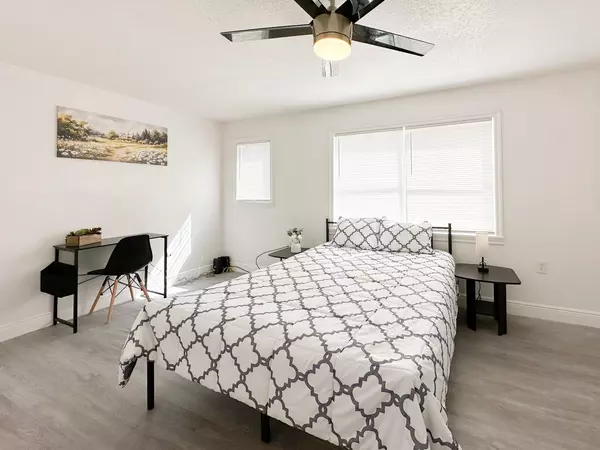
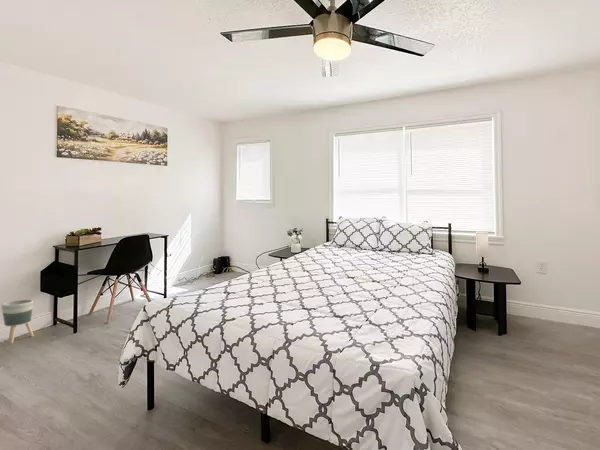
+ planter (17, 320)
